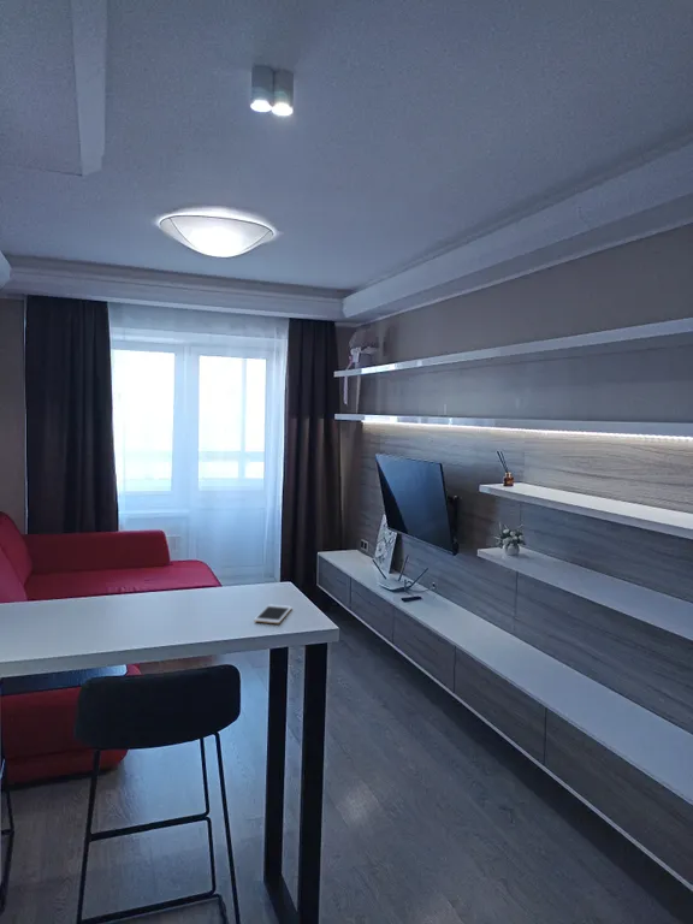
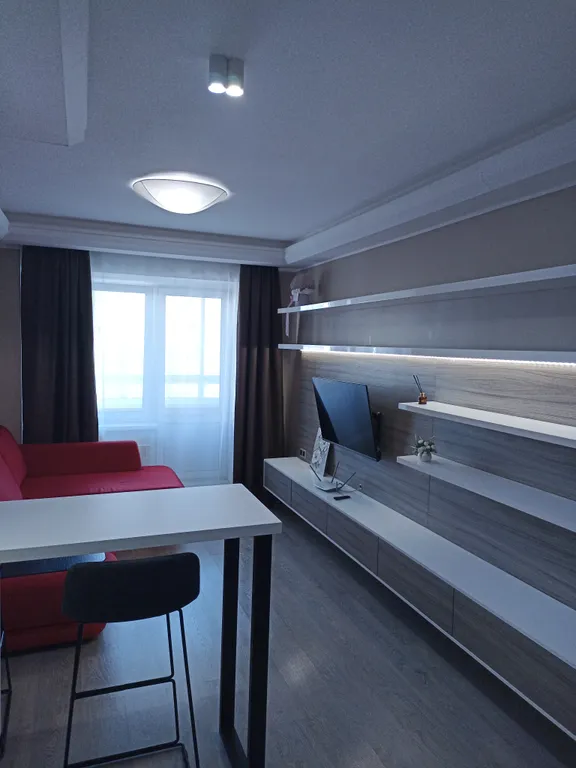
- cell phone (273, 614)
